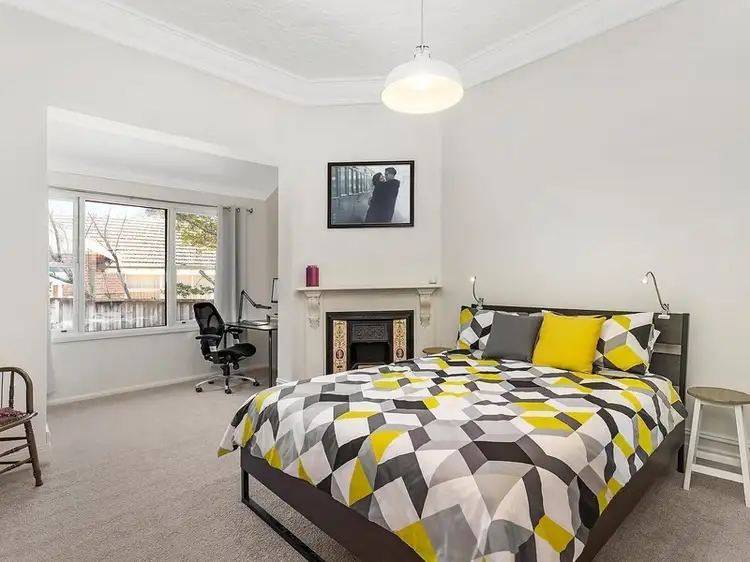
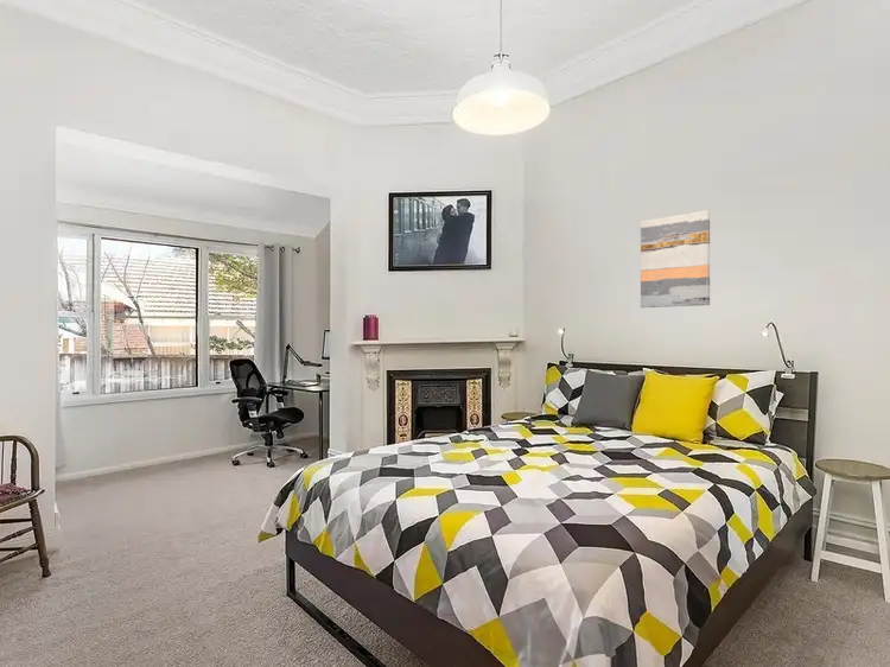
+ wall art (673, 261)
